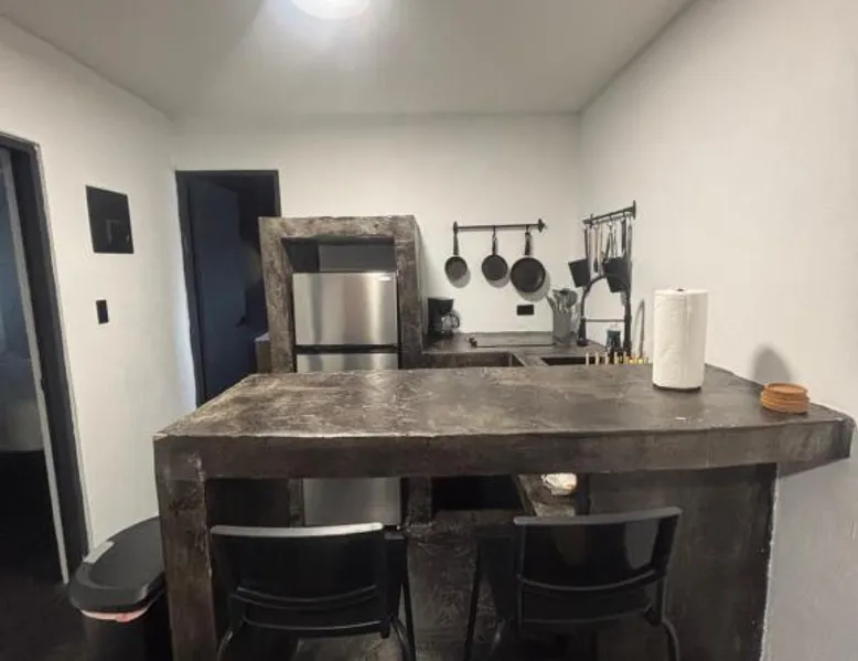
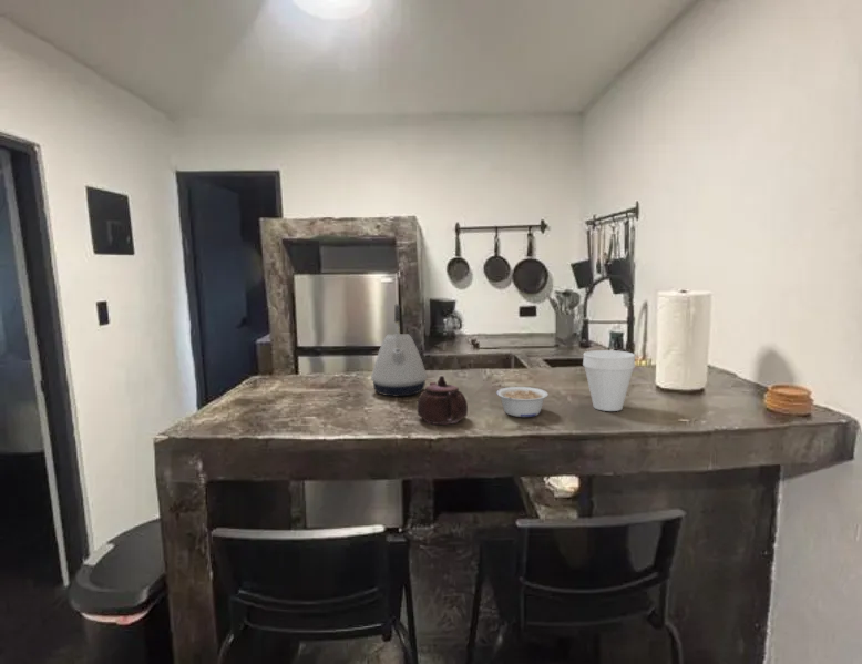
+ kettle (398, 348)
+ legume (522, 400)
+ teapot (442, 398)
+ cup (608, 380)
